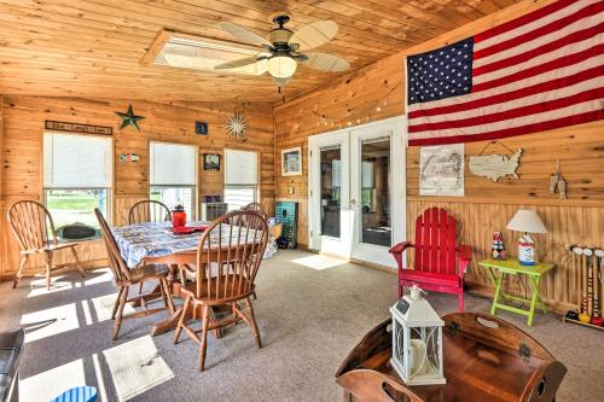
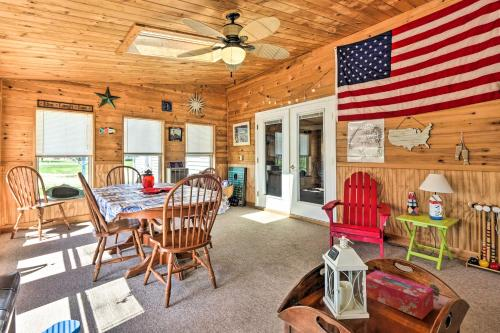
+ tissue box (396, 292)
